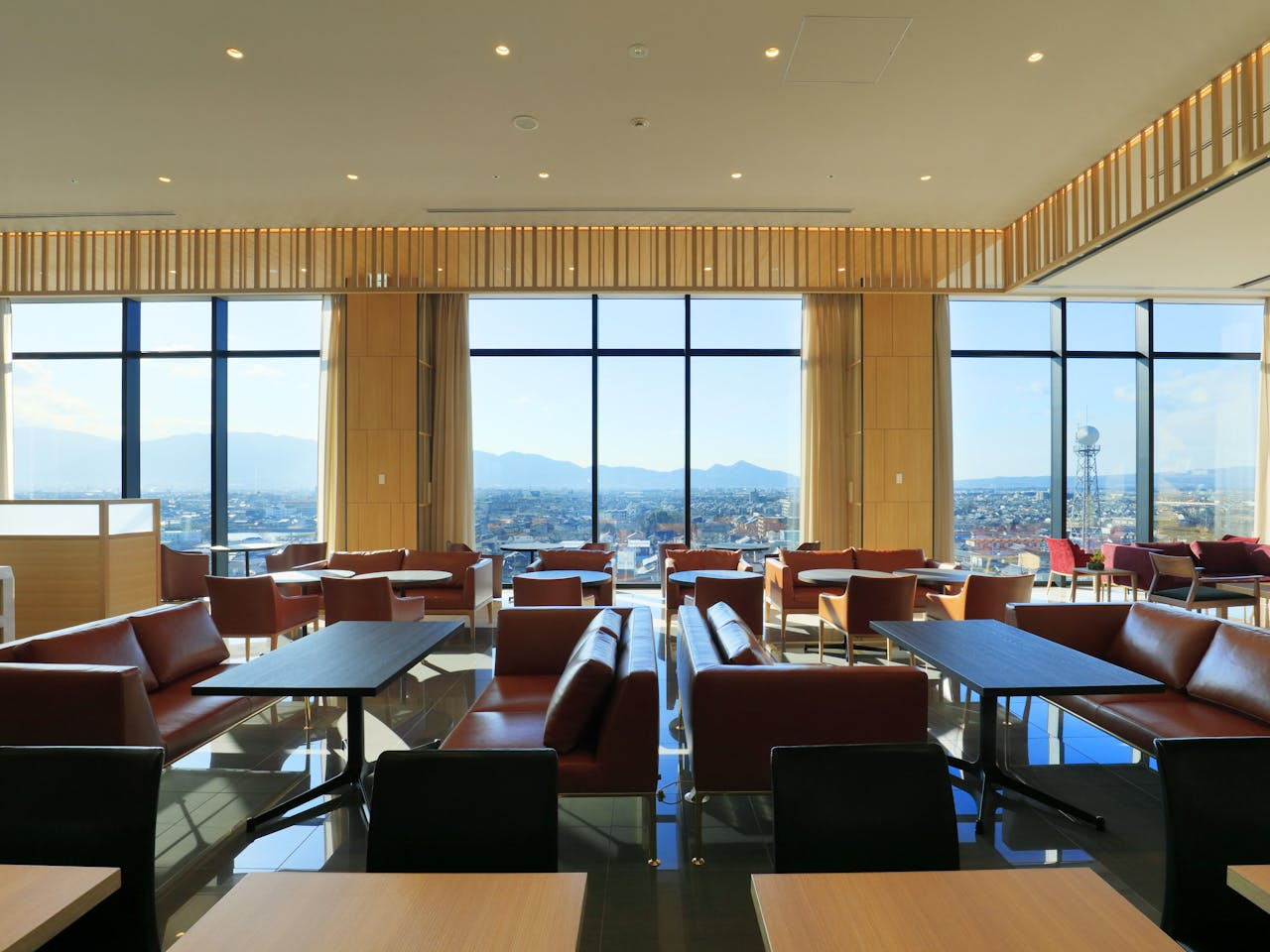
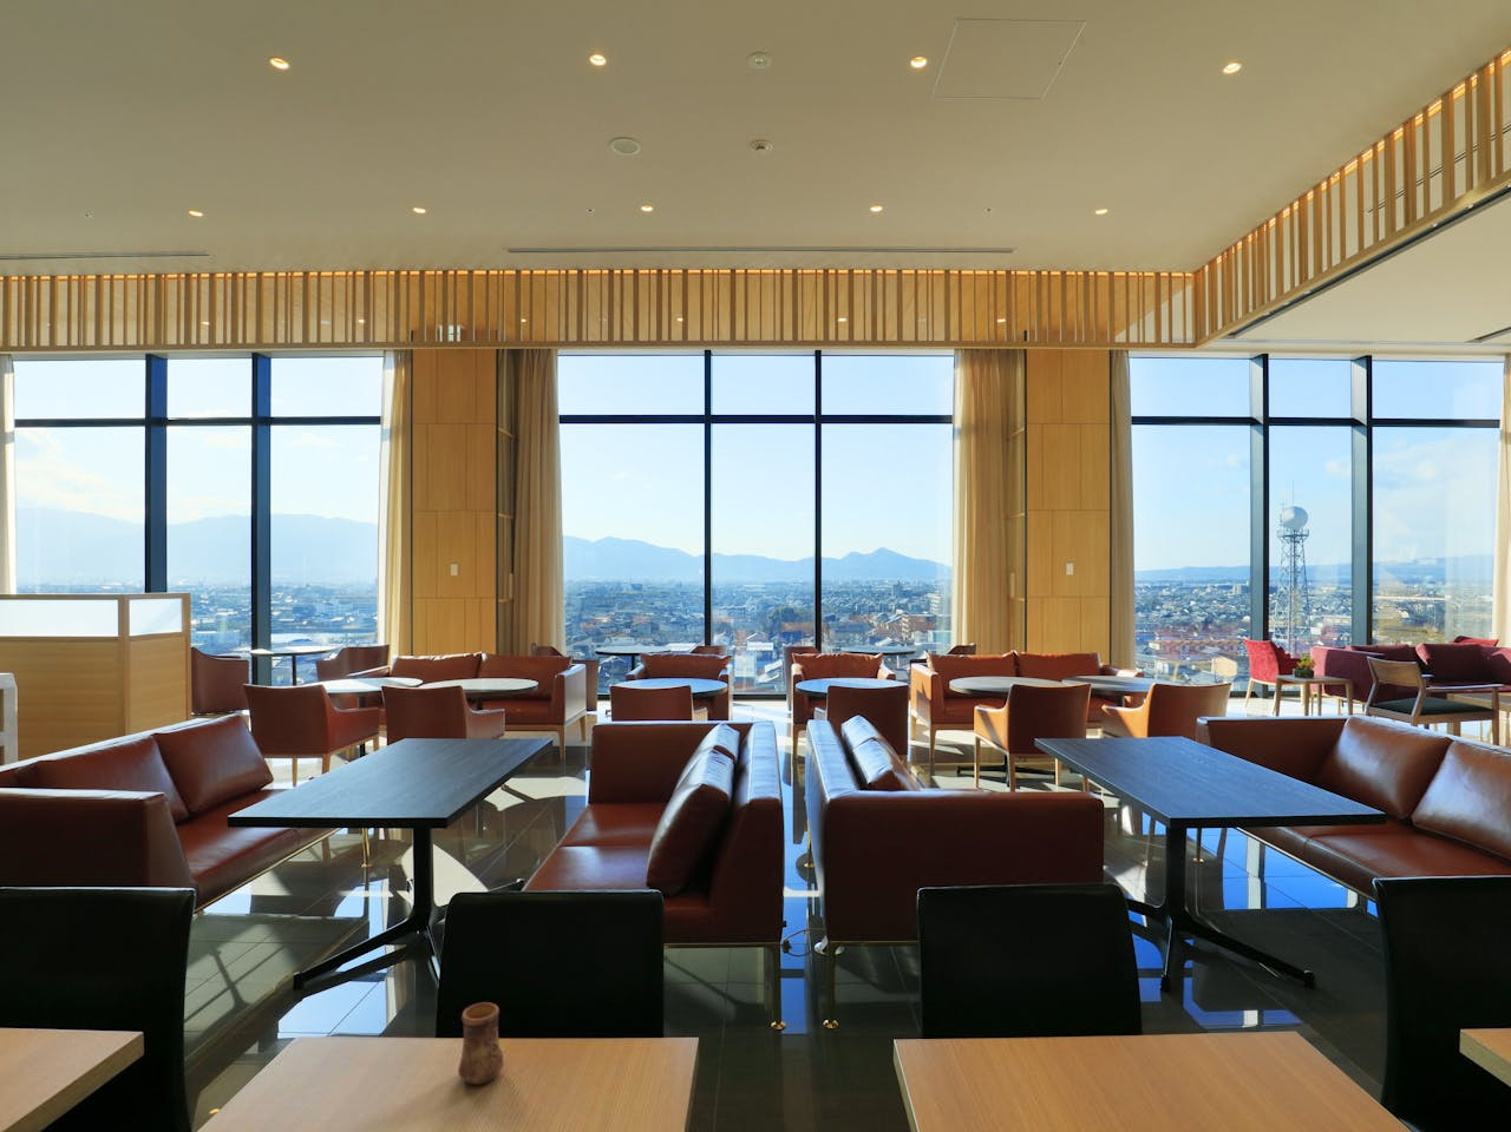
+ cup (481, 1043)
